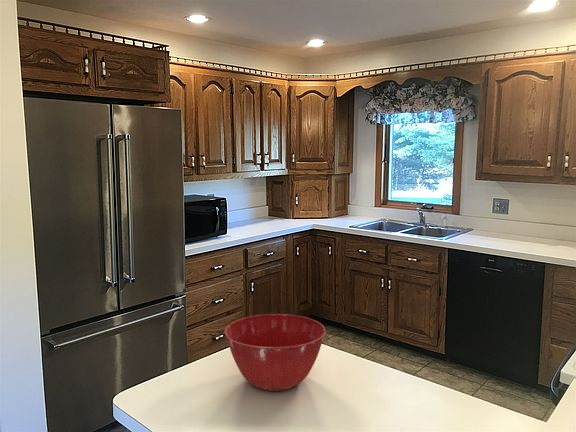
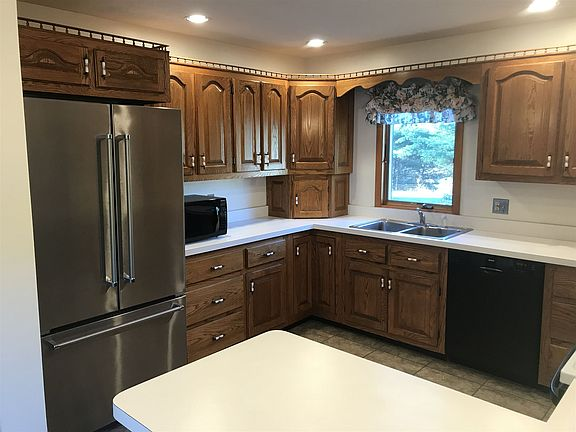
- mixing bowl (275, 354)
